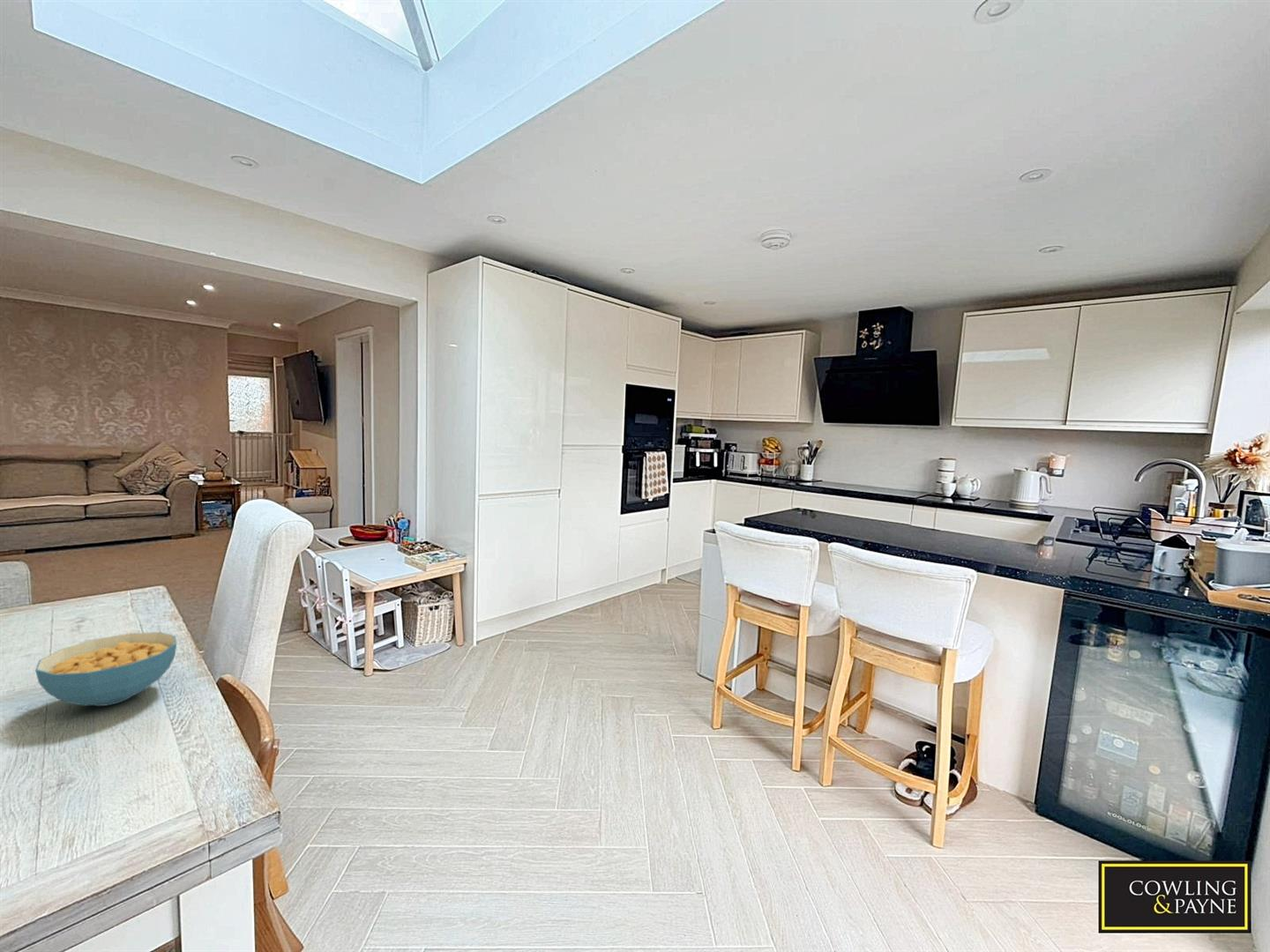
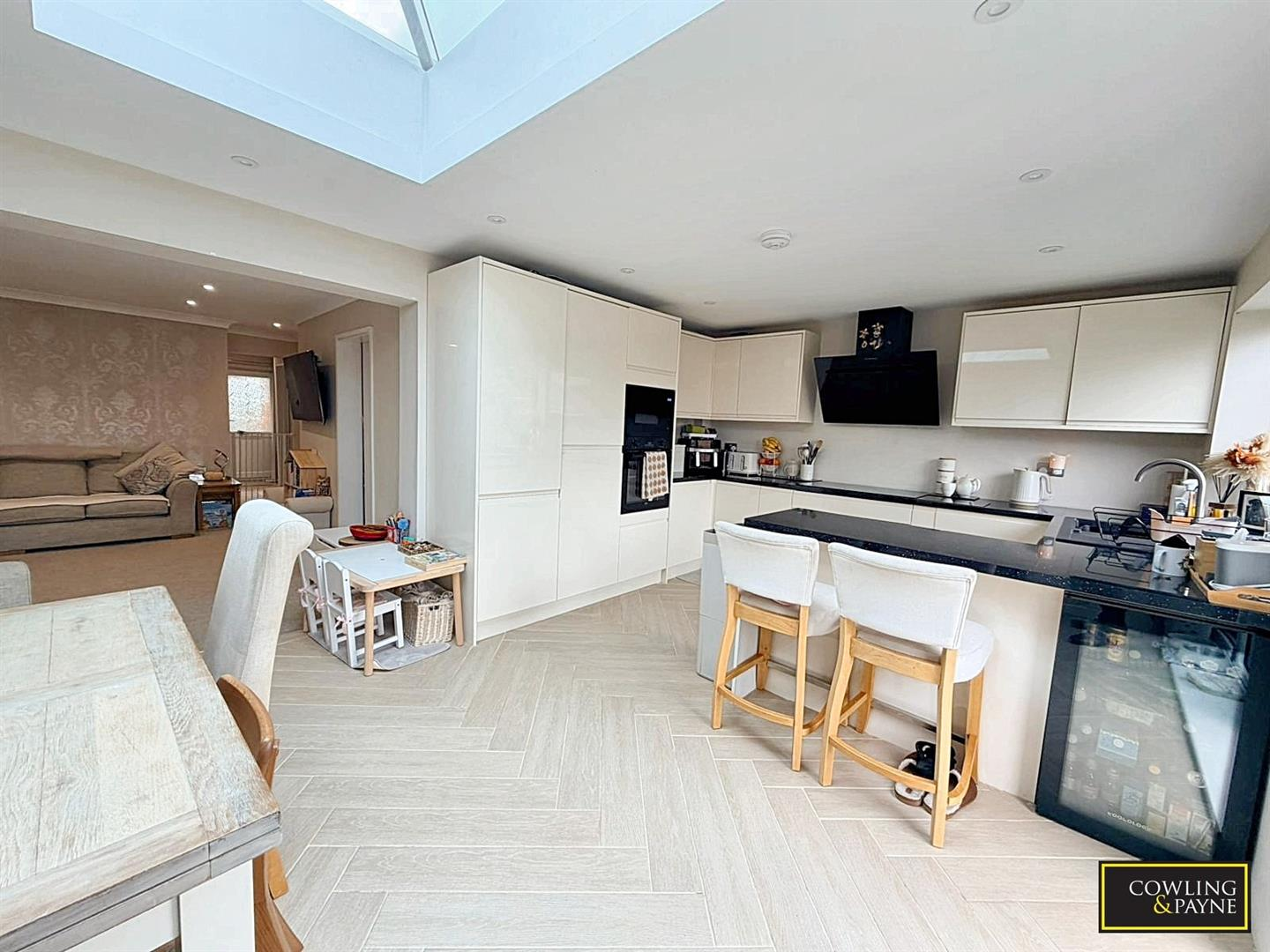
- cereal bowl (112, 674)
